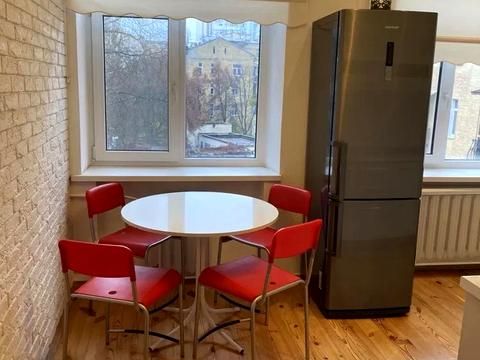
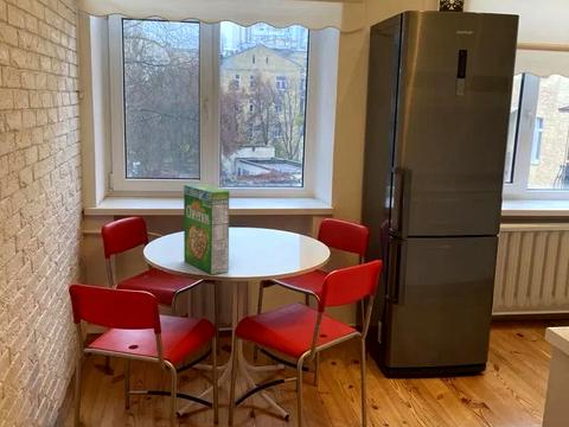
+ cereal box (205, 227)
